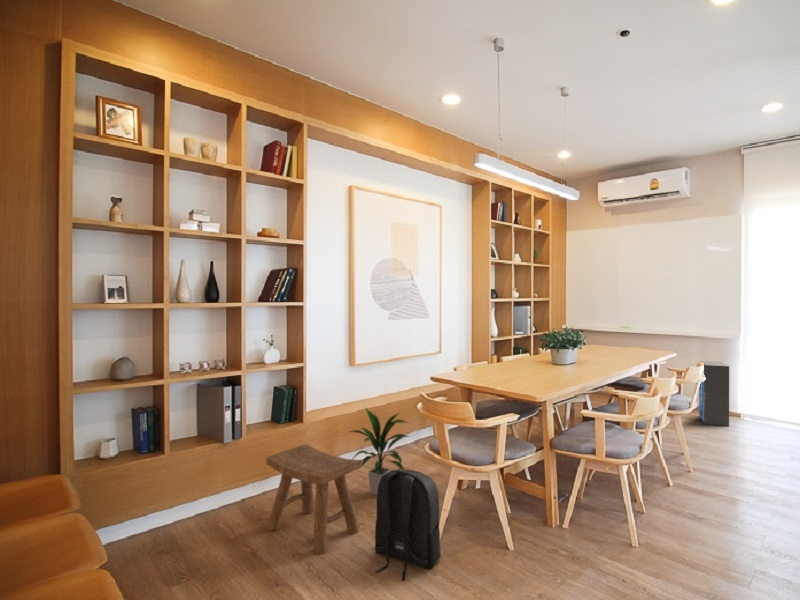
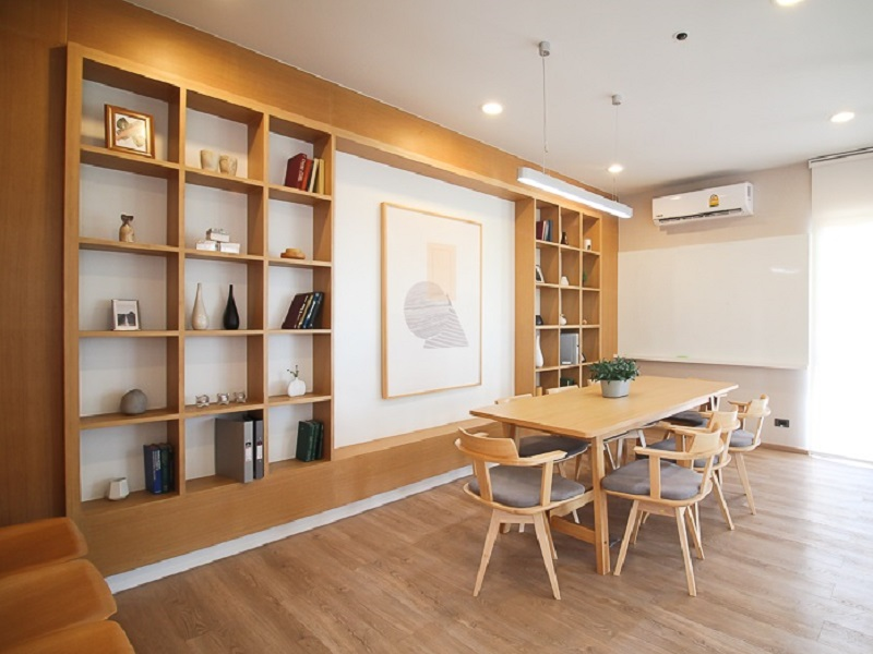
- air purifier (713, 392)
- stool (312, 493)
- backpack (404, 512)
- indoor plant (382, 450)
